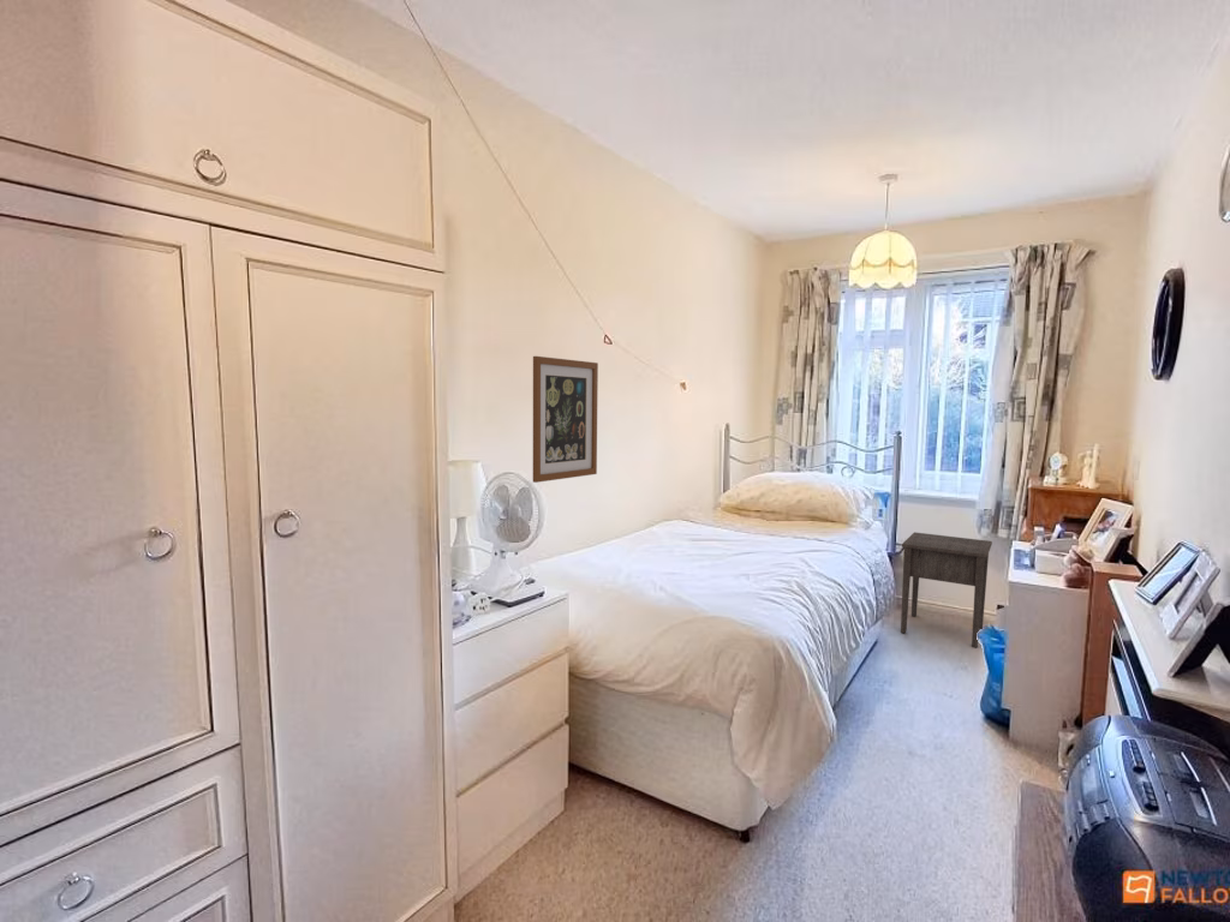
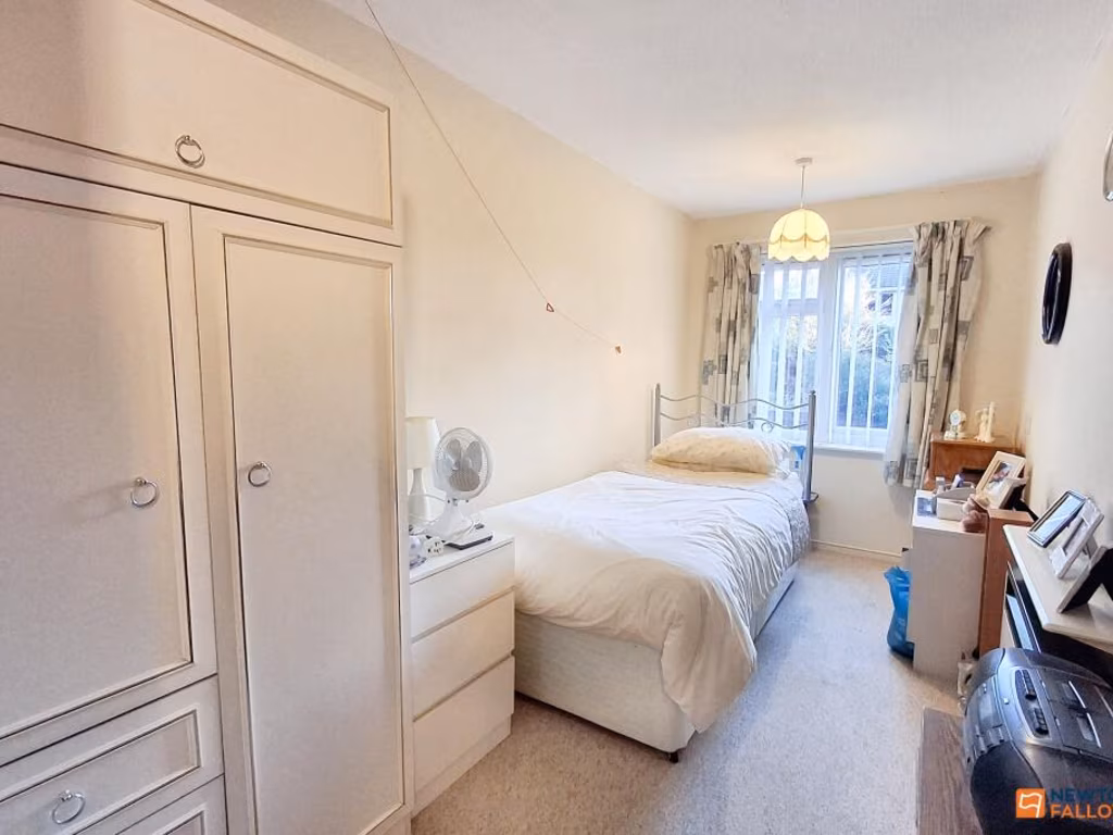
- wall art (567, 419)
- nightstand (945, 581)
